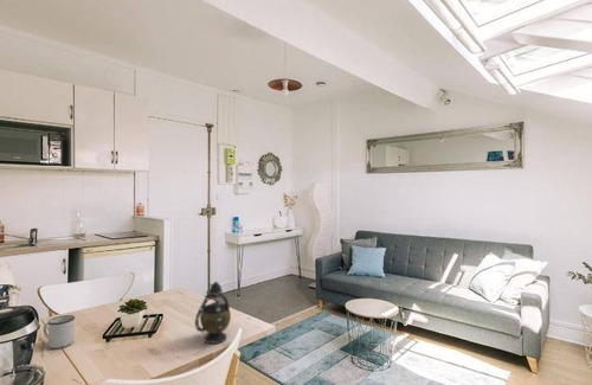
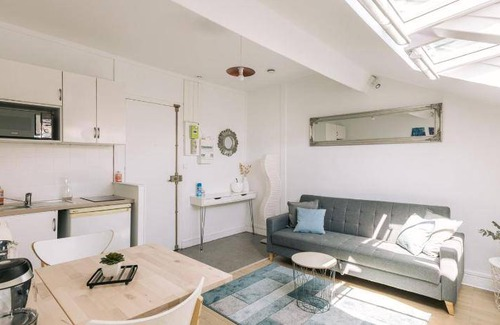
- mug (57, 331)
- teapot (218, 306)
